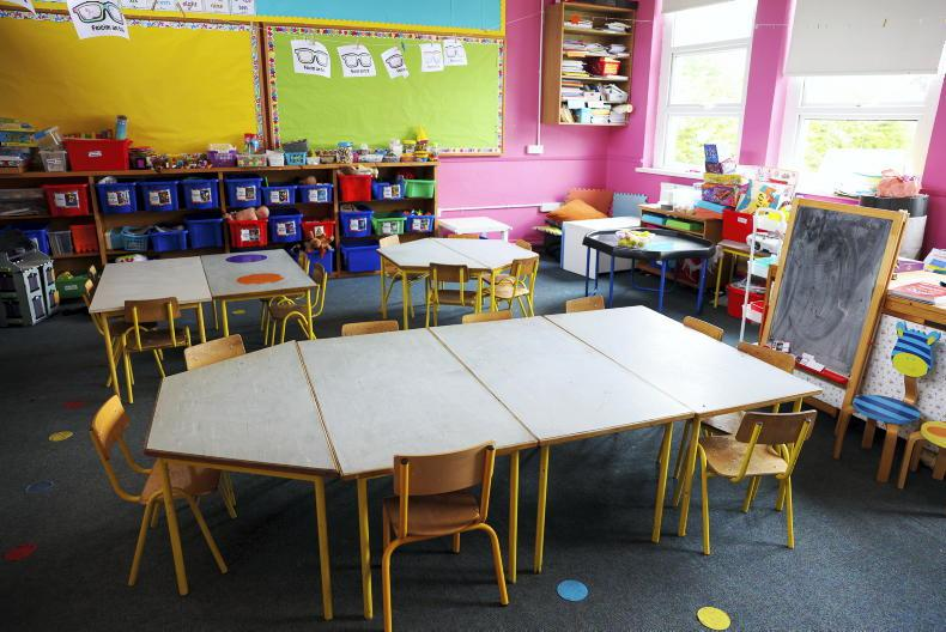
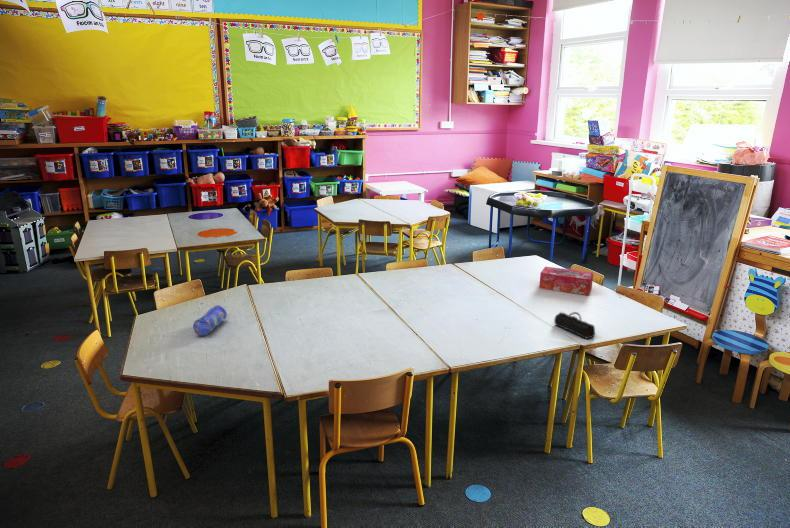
+ tissue box (566, 280)
+ pencil case (574, 321)
+ pencil case (210, 319)
